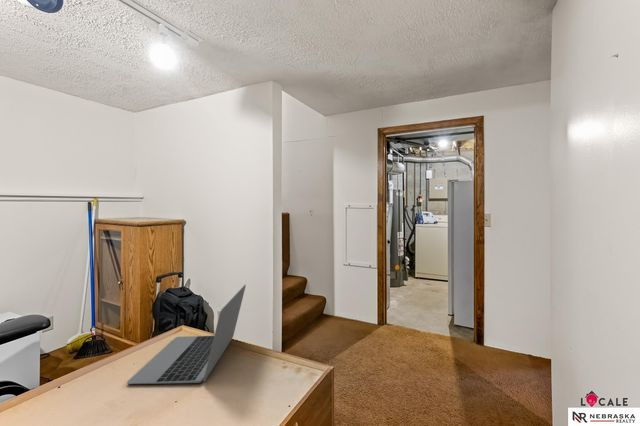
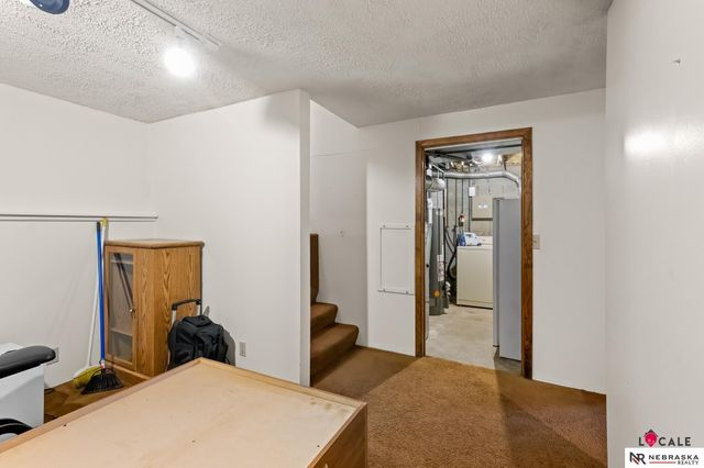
- laptop (195, 336)
